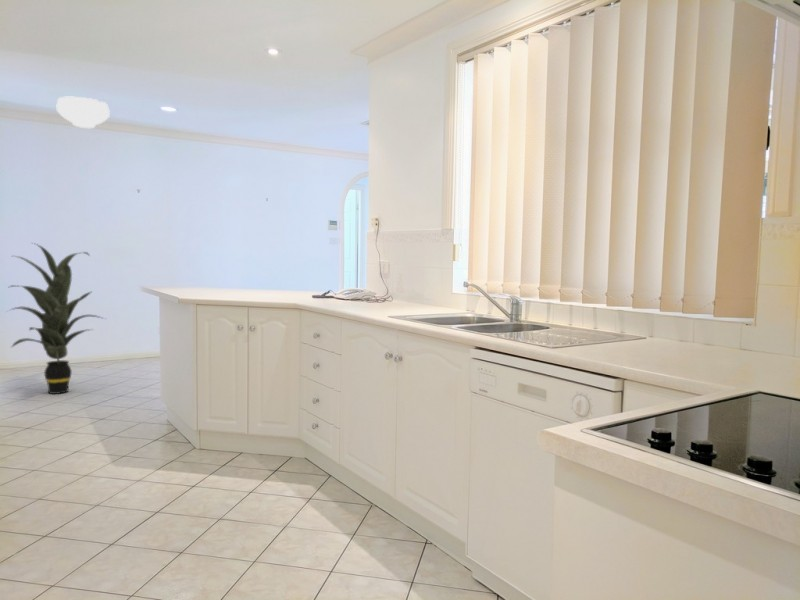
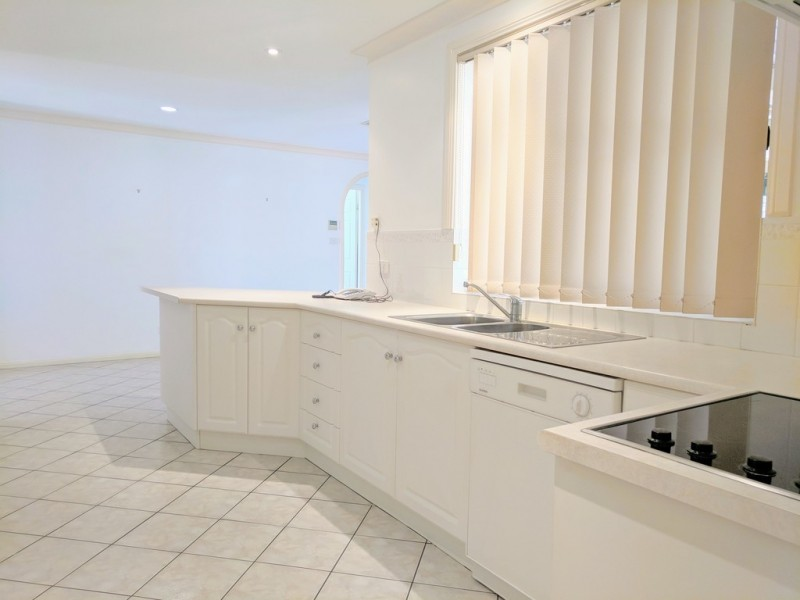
- ceiling light (83, 113)
- indoor plant (49, 318)
